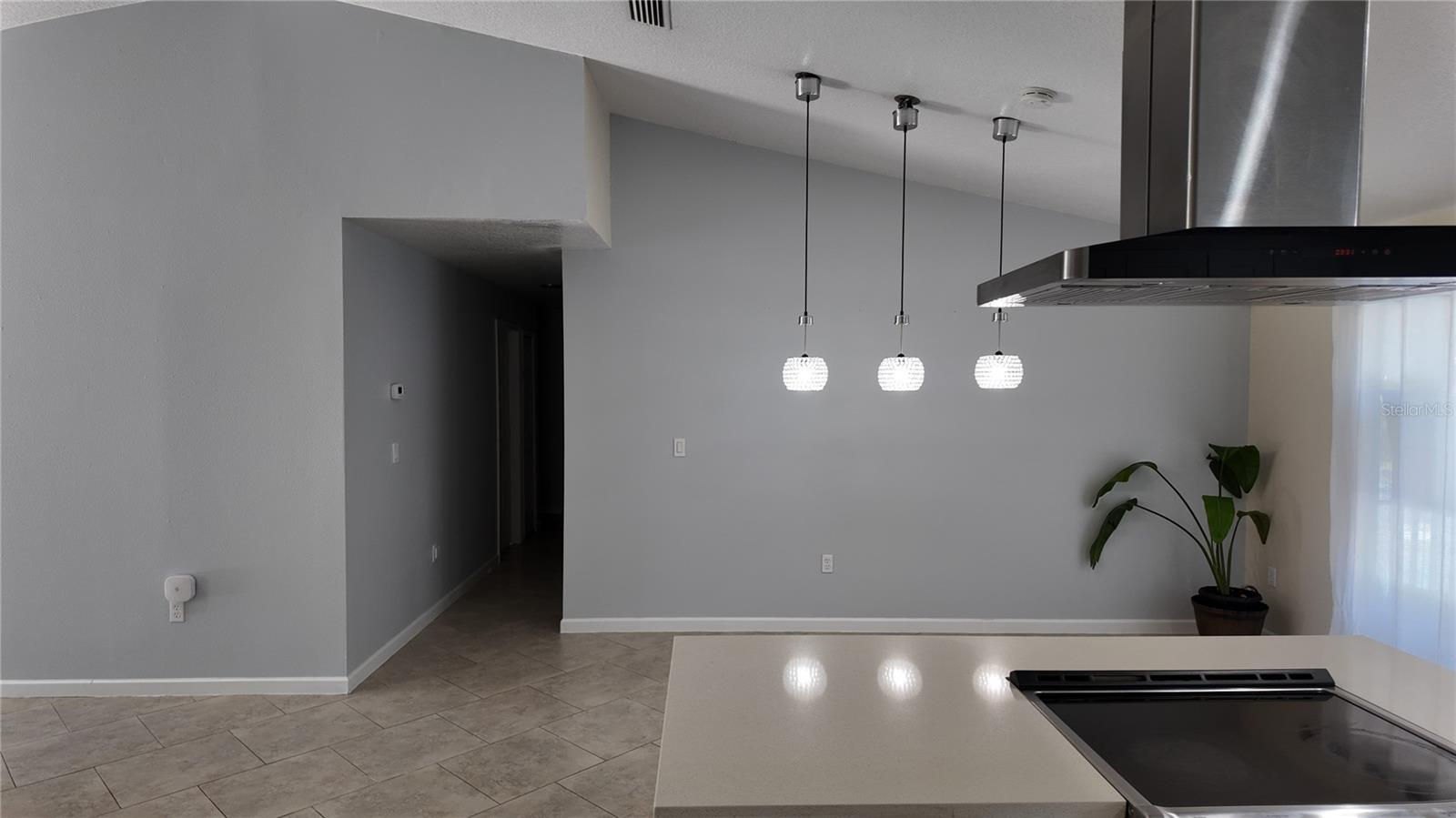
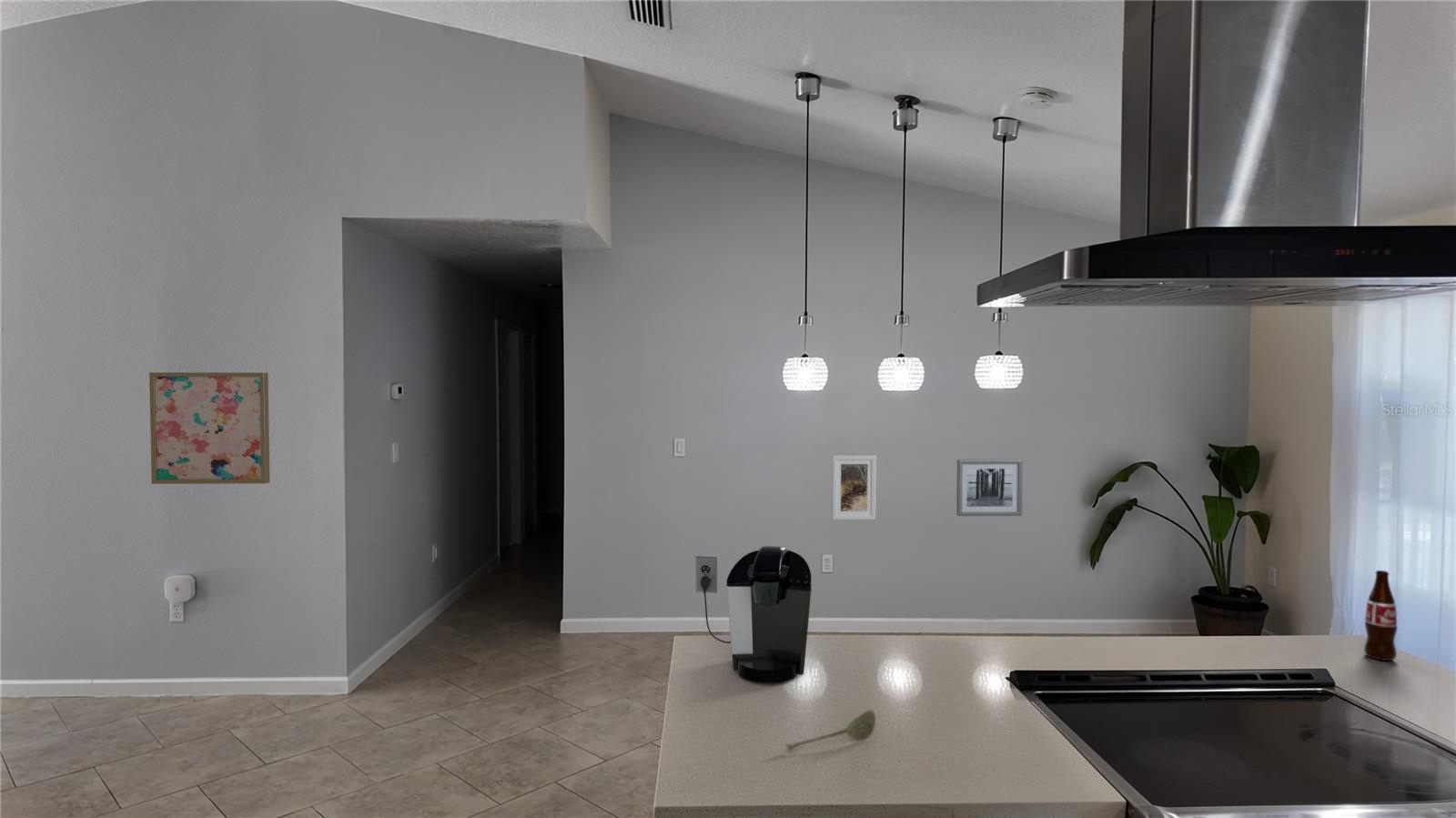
+ soupspoon (834, 732)
+ bottle (1380, 614)
+ wall art (210, 428)
+ wall art (989, 487)
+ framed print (854, 487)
+ coffee maker (747, 606)
